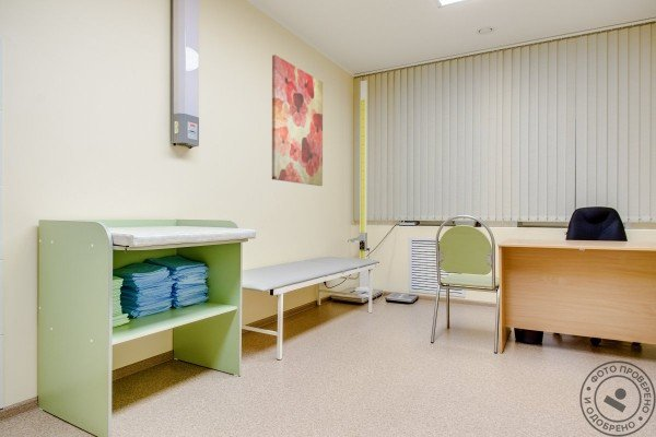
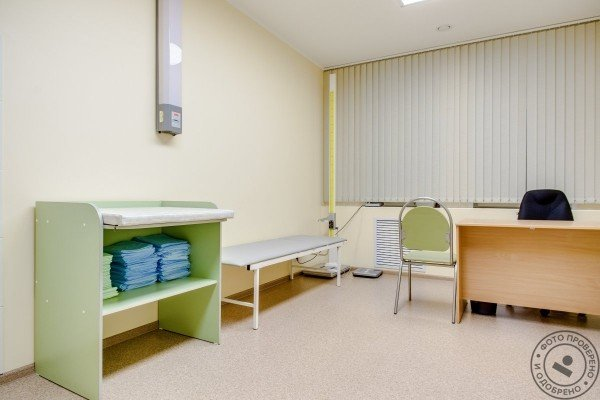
- wall art (300, 126)
